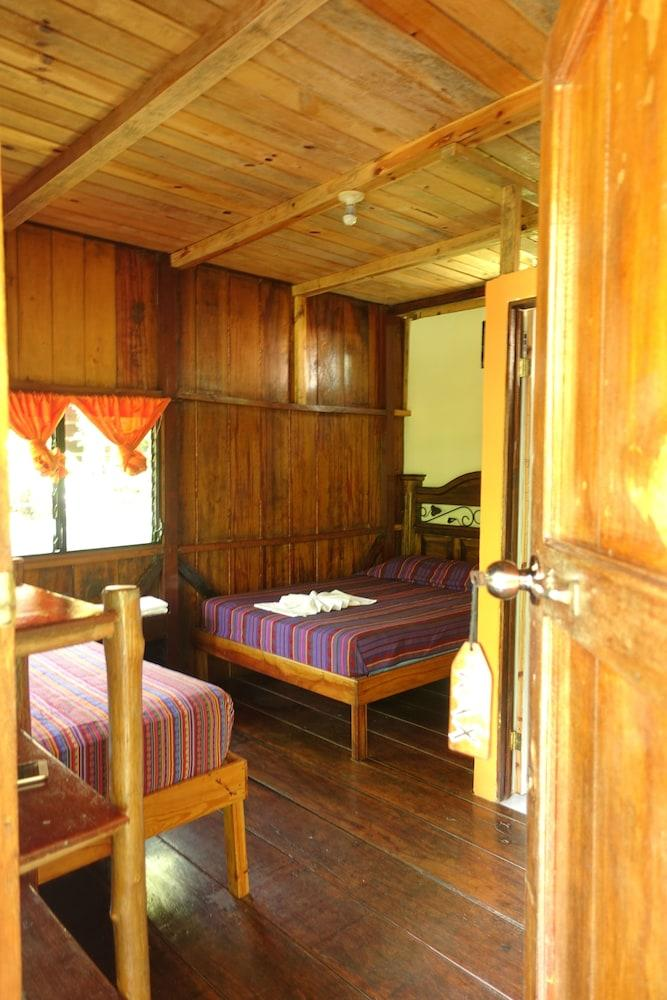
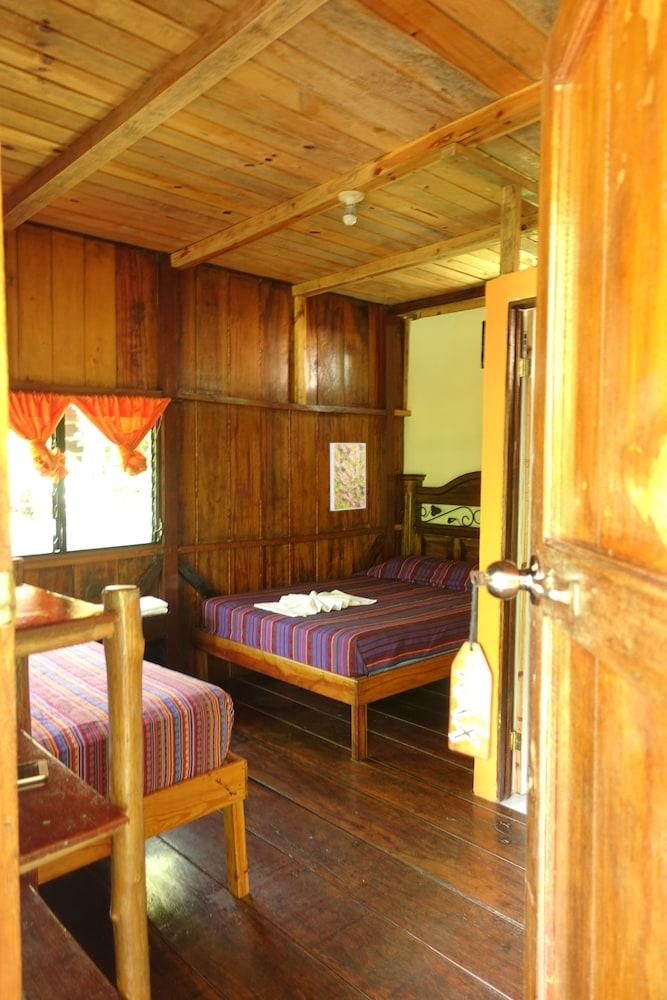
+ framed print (348, 476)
